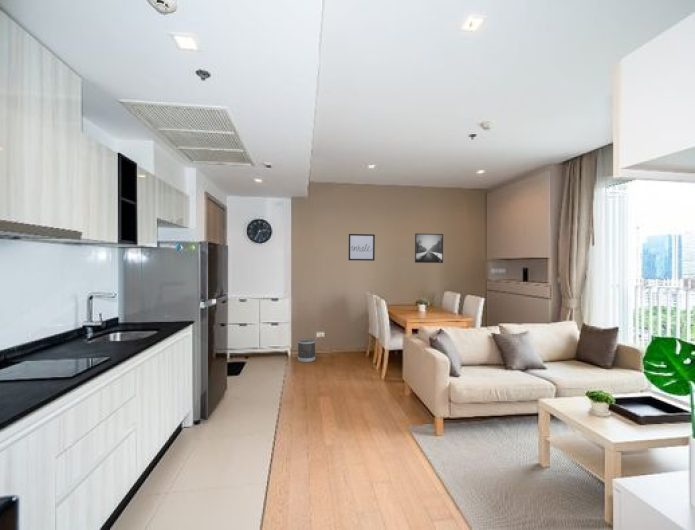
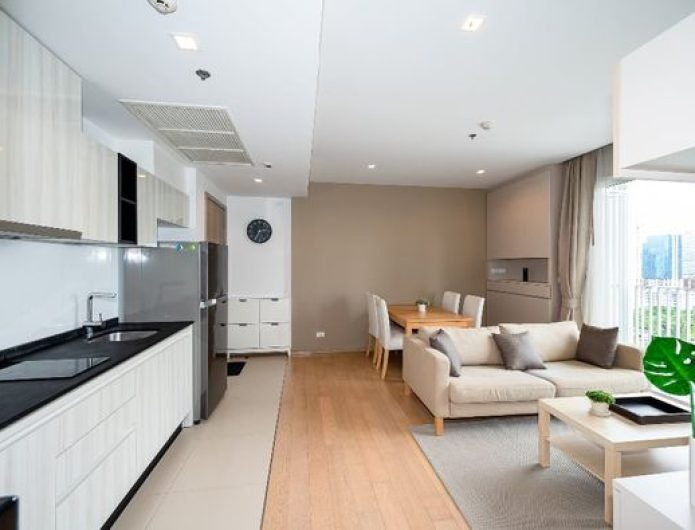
- wall art (361, 247)
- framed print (429, 248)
- wastebasket (306, 349)
